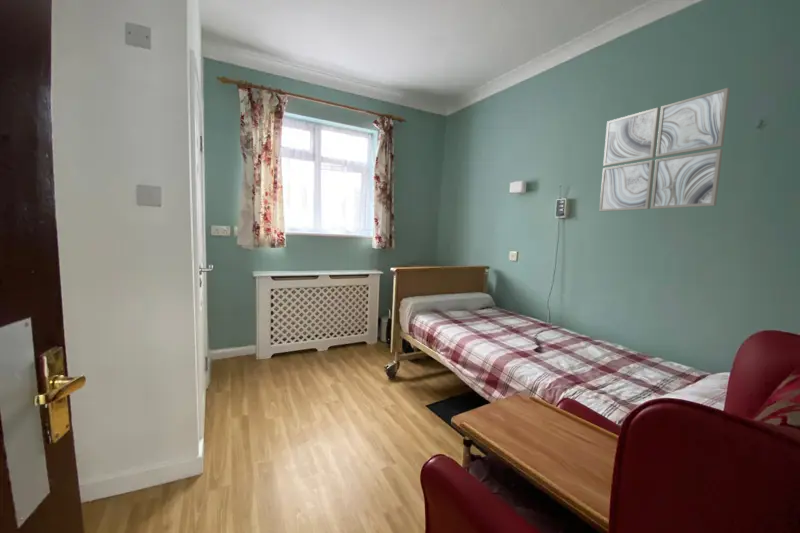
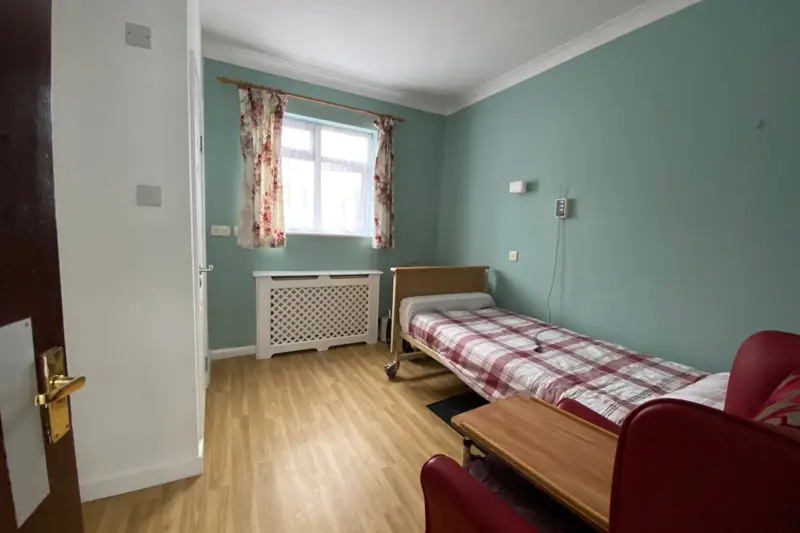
- wall art (654, 157)
